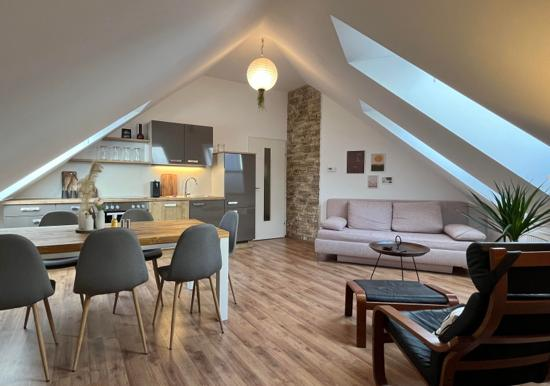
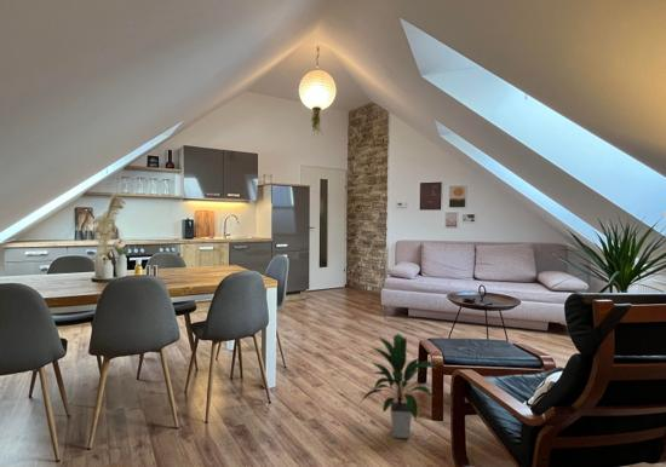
+ indoor plant (397, 382)
